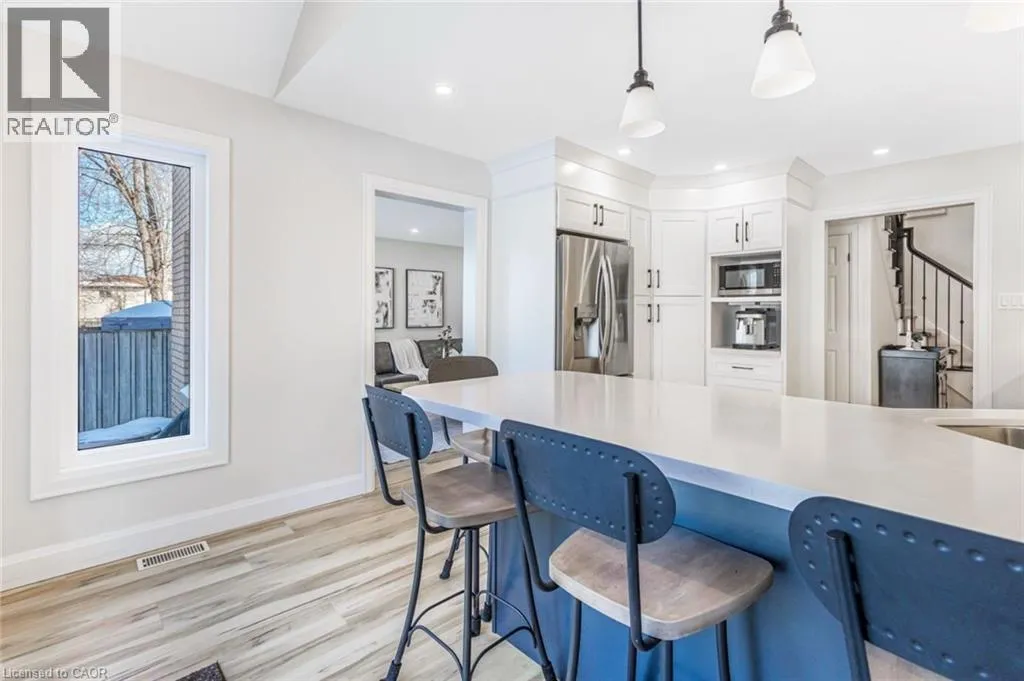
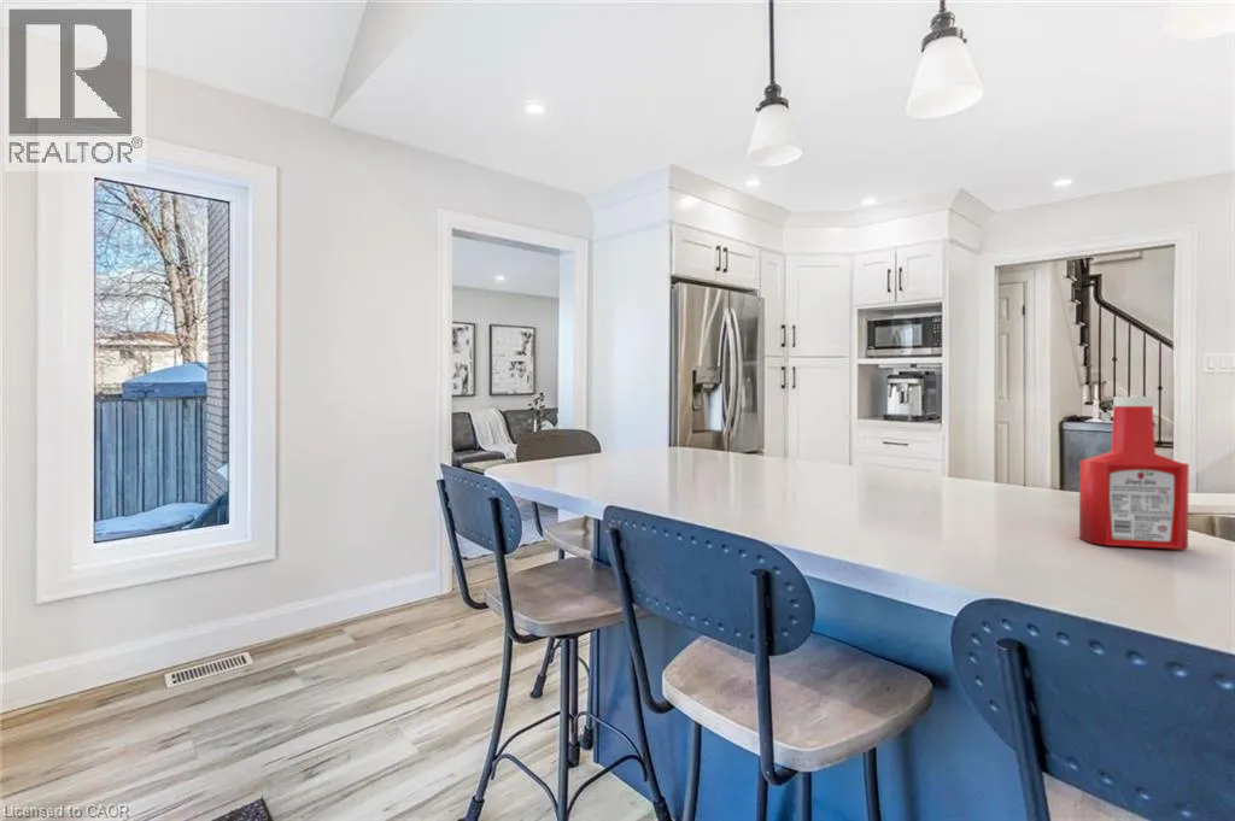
+ soap bottle (1131, 469)
